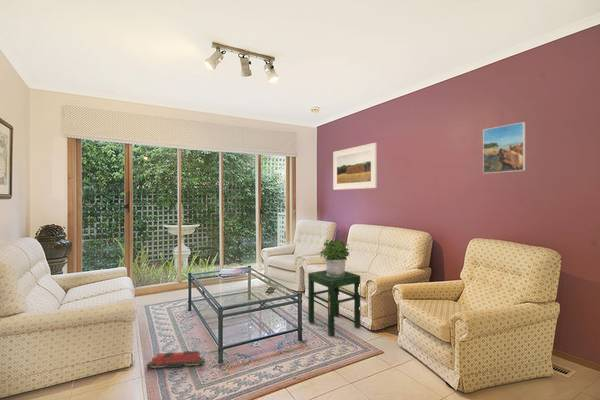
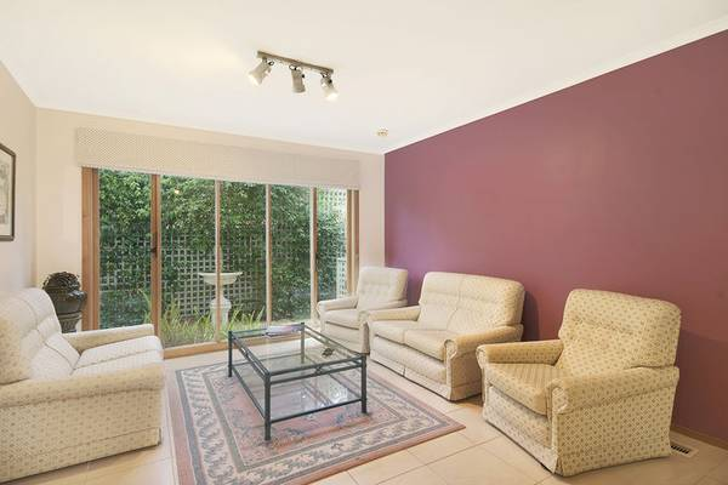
- toy train (176, 359)
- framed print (503, 149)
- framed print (353, 168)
- stool (333, 299)
- potted plant (333, 256)
